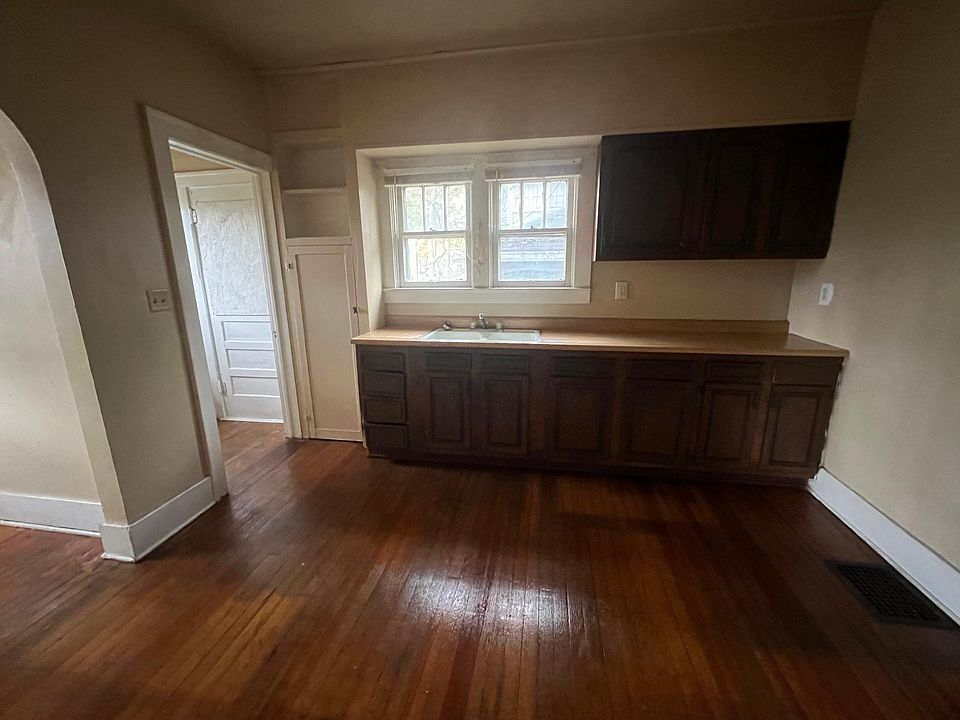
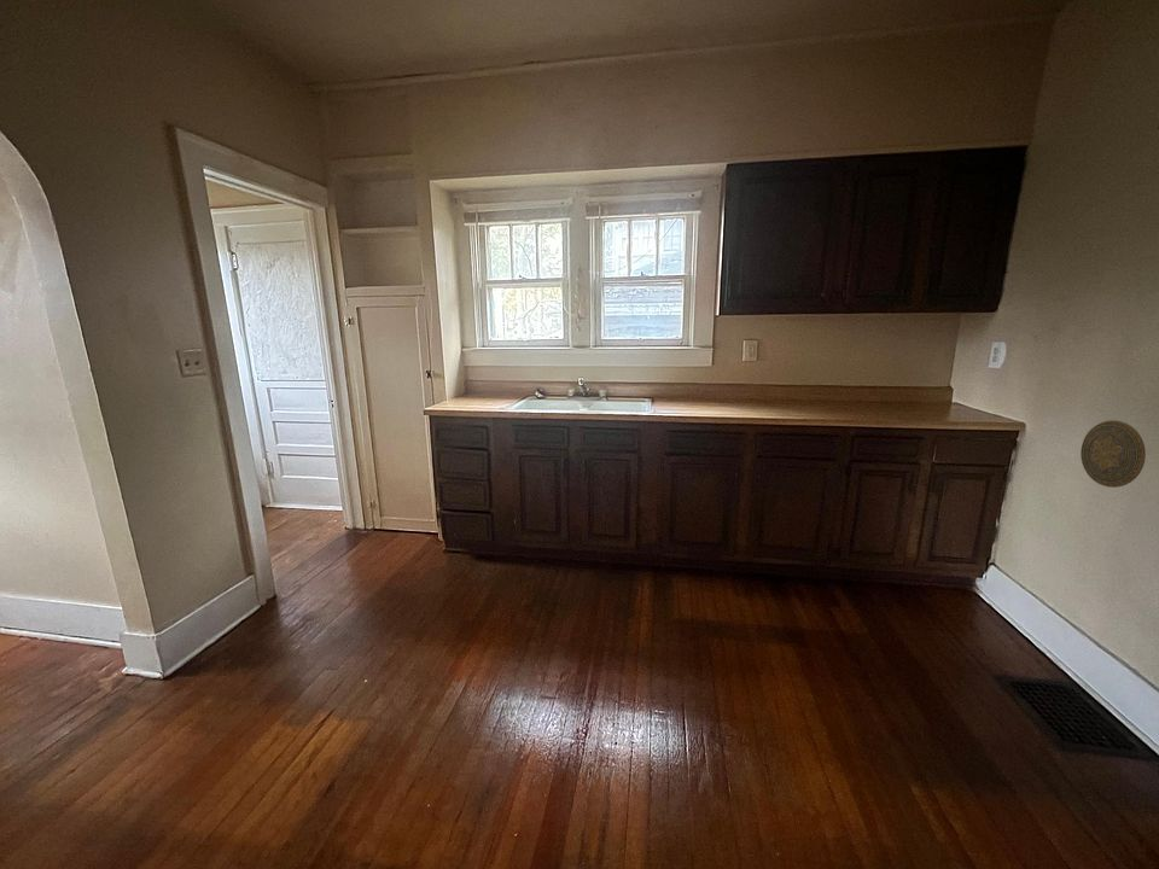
+ decorative plate (1107, 453)
